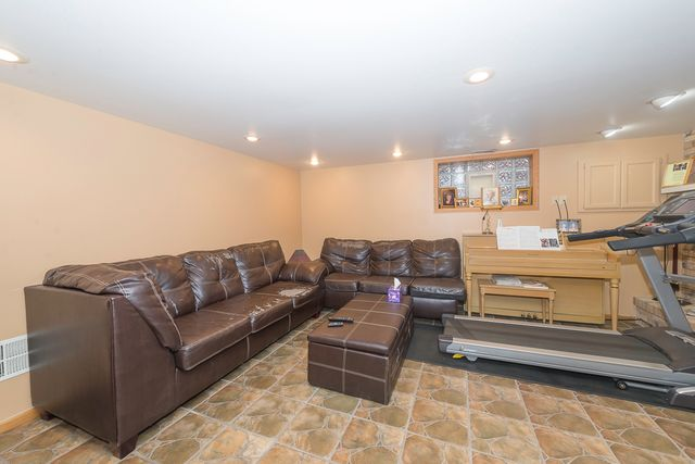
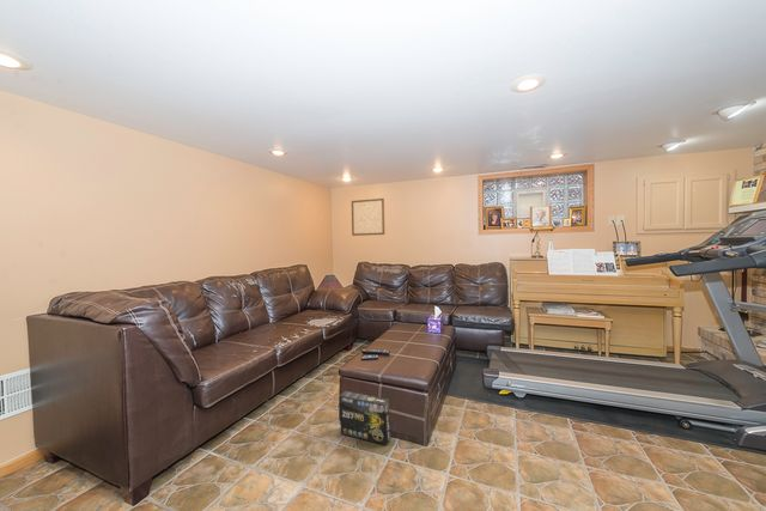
+ box (364, 416)
+ wall art (366, 218)
